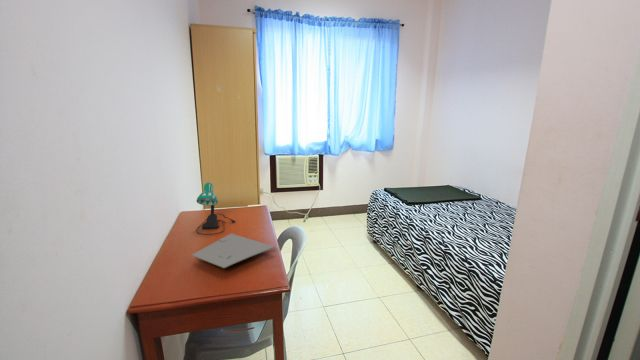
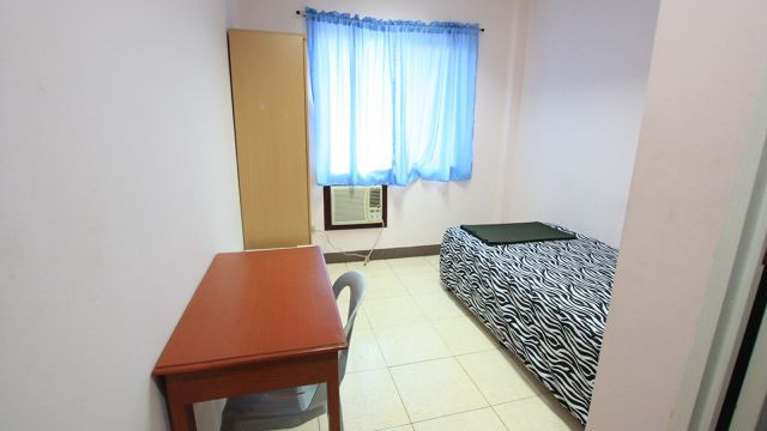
- laptop (235, 251)
- desk lamp (217, 202)
